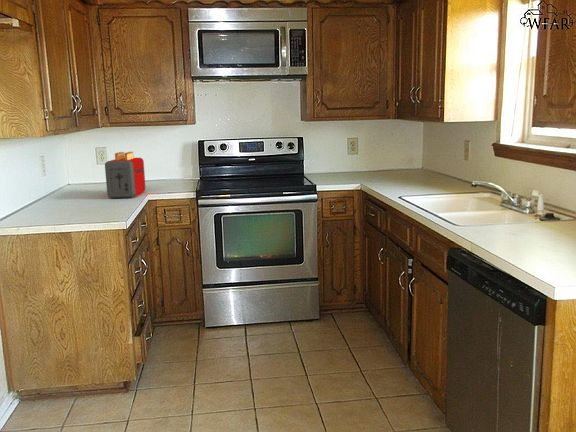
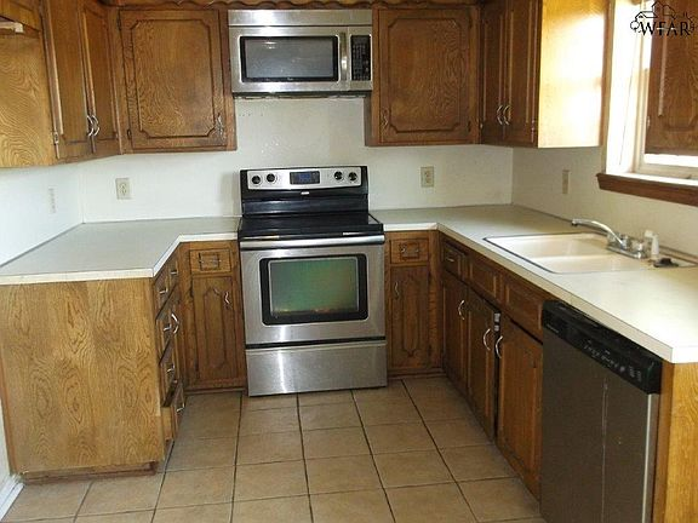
- toaster (125, 173)
